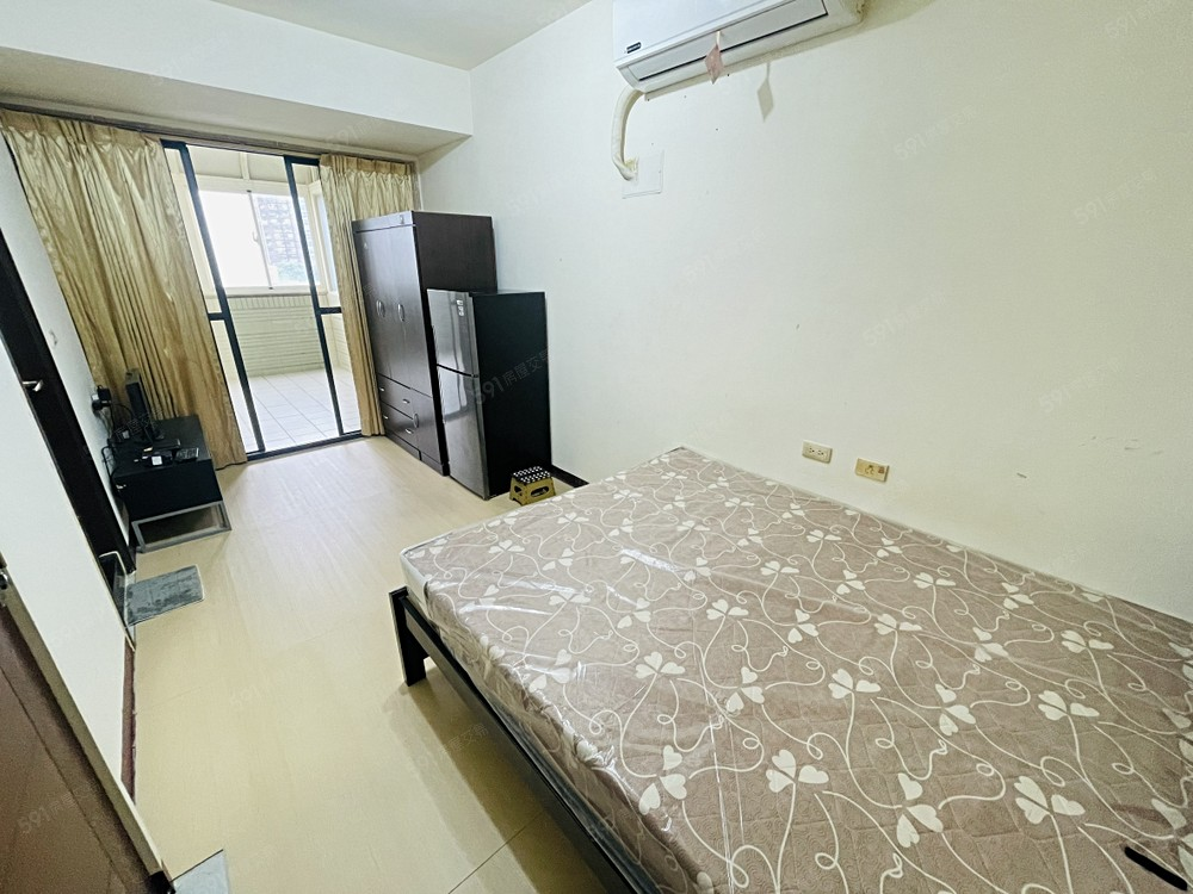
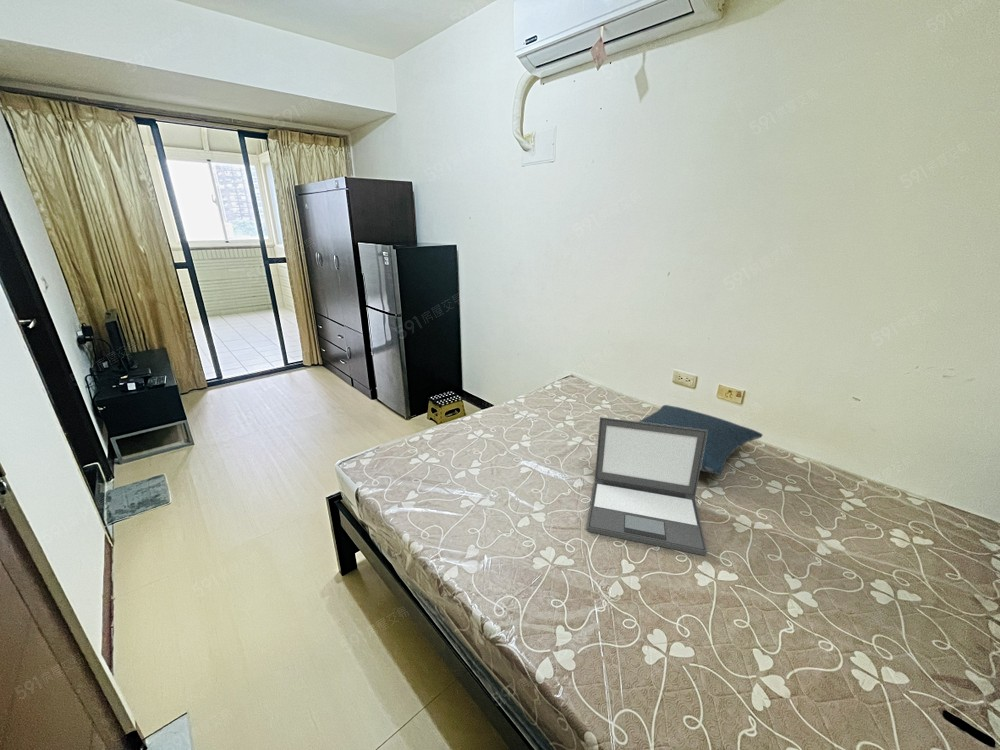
+ laptop (648, 479)
+ pillow (687, 427)
